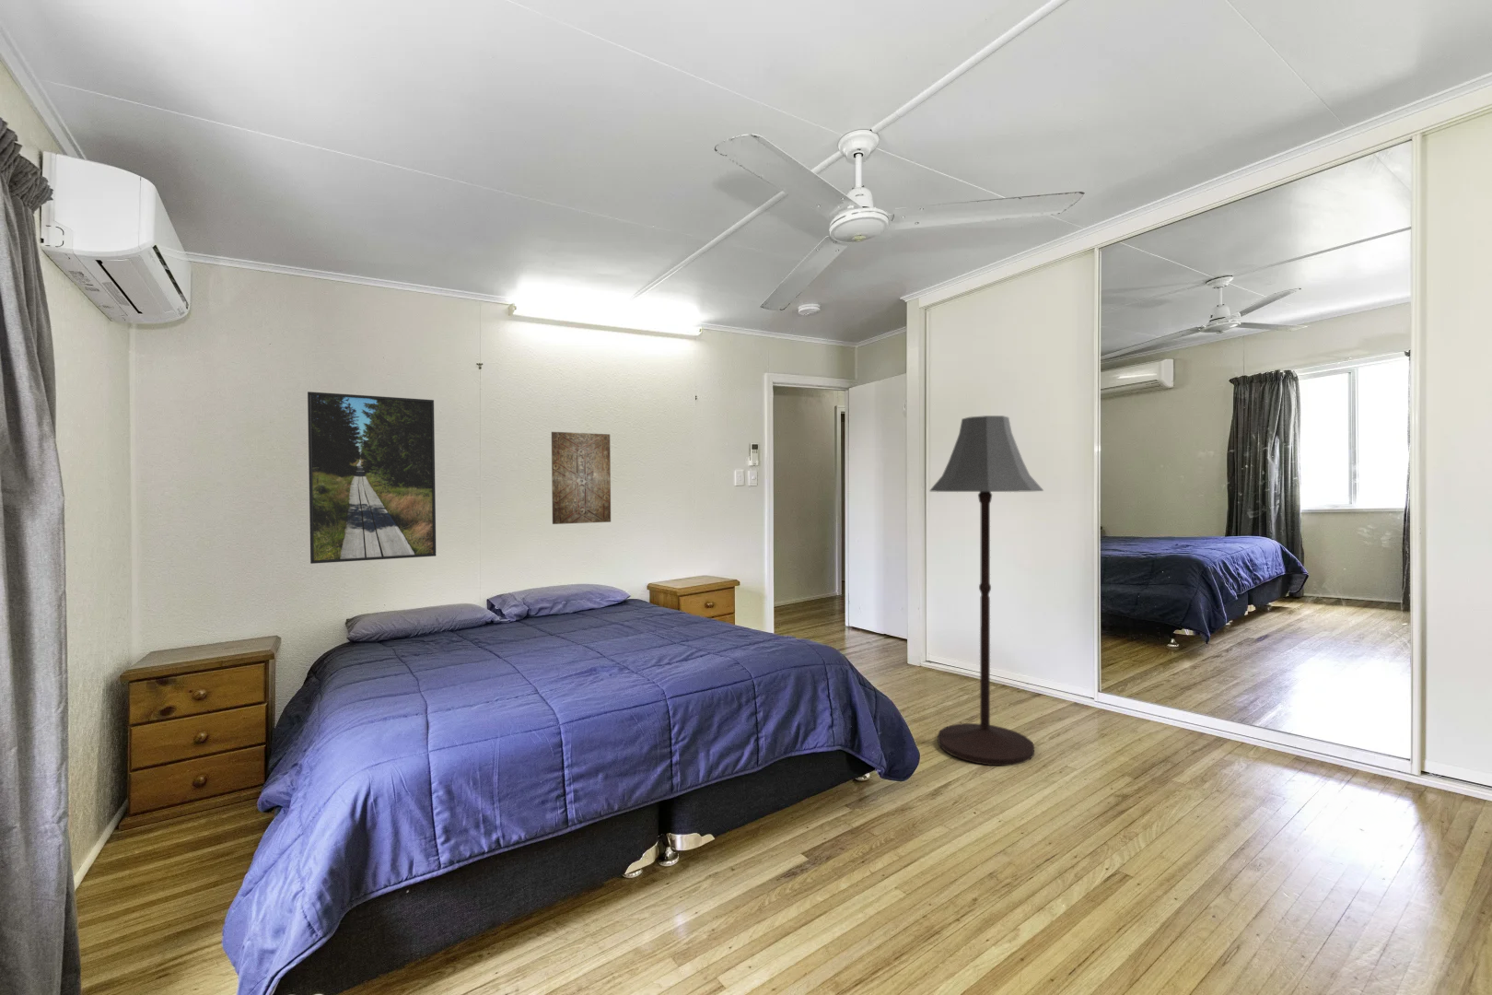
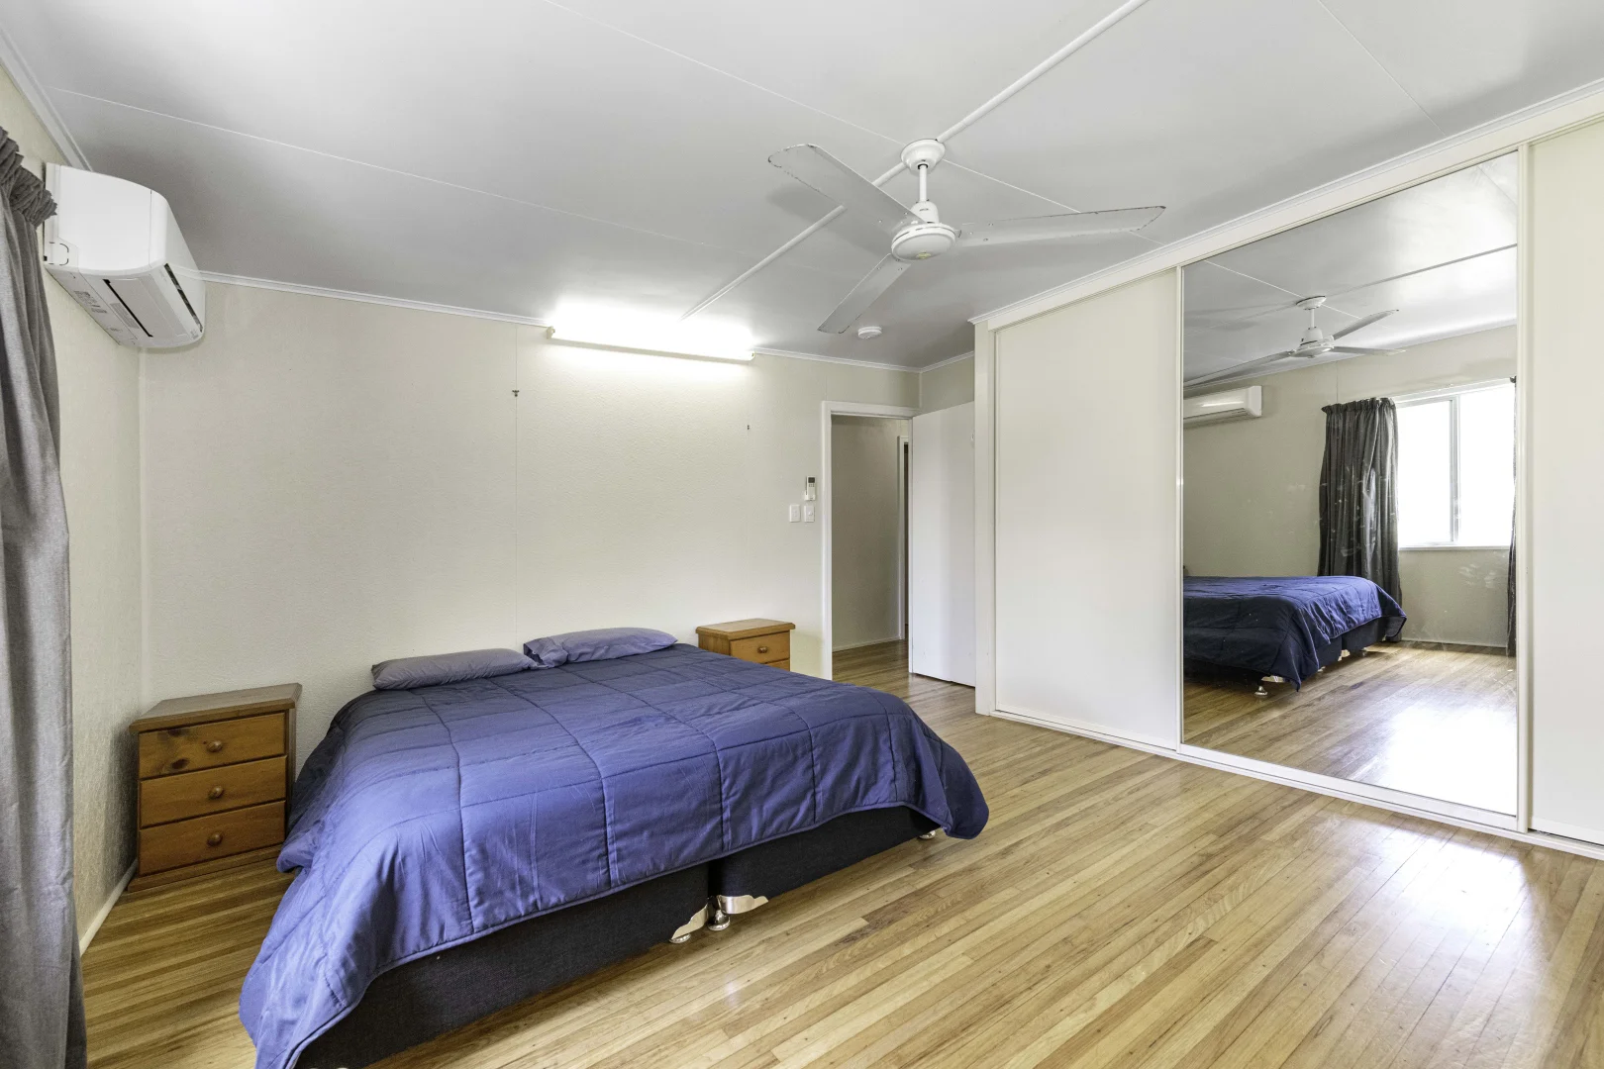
- wall art (581, 478)
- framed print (375, 478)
- floor lamp (985, 582)
